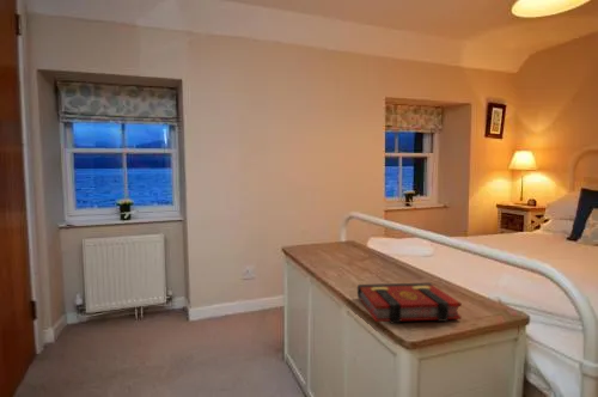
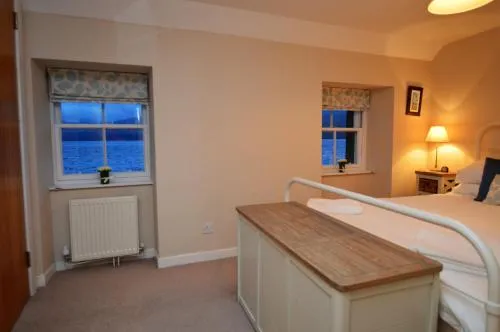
- book (404, 299)
